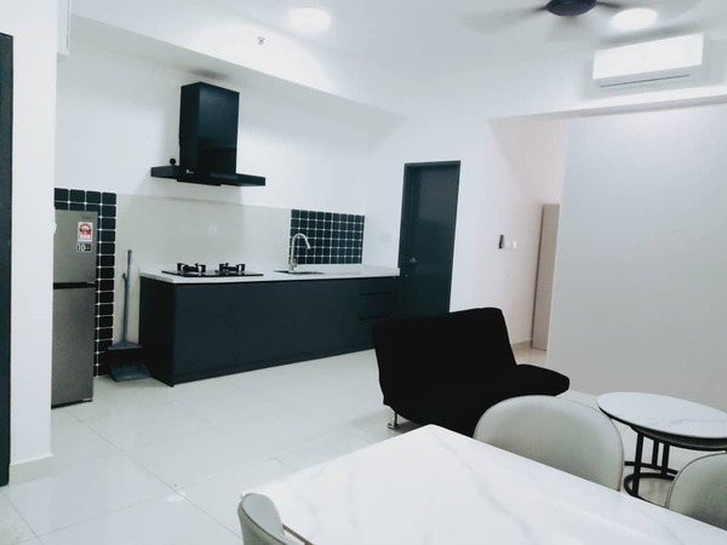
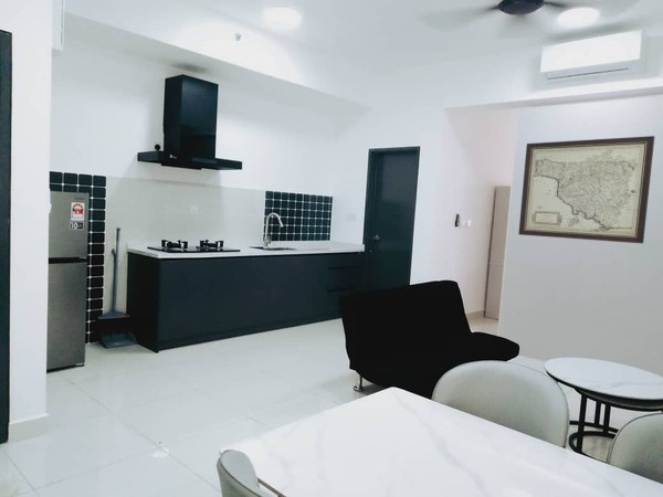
+ wall art (580, 189)
